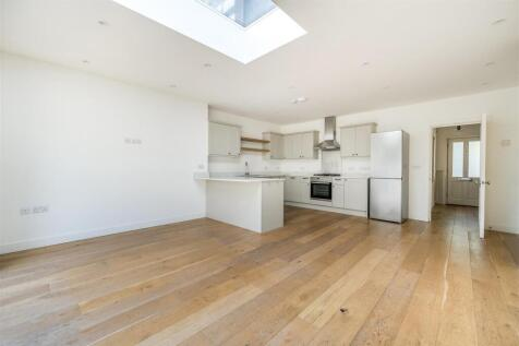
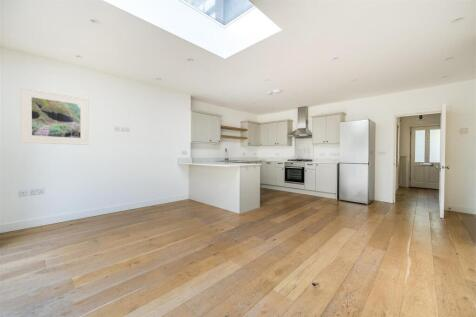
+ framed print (57, 119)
